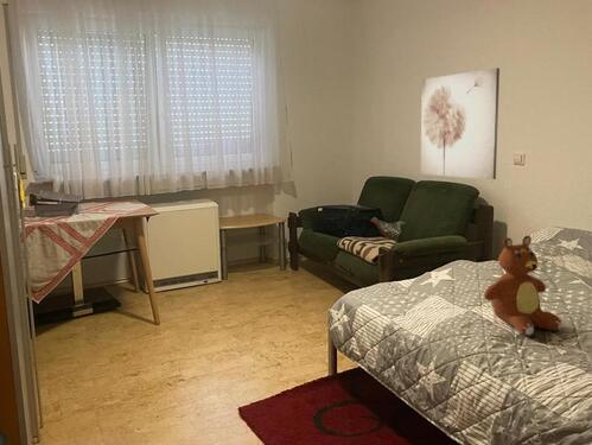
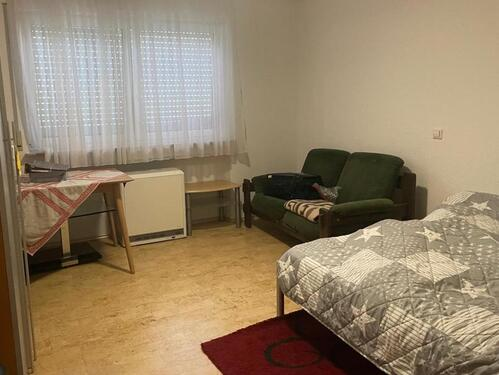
- teddy bear (526, 282)
- wall art (456, 126)
